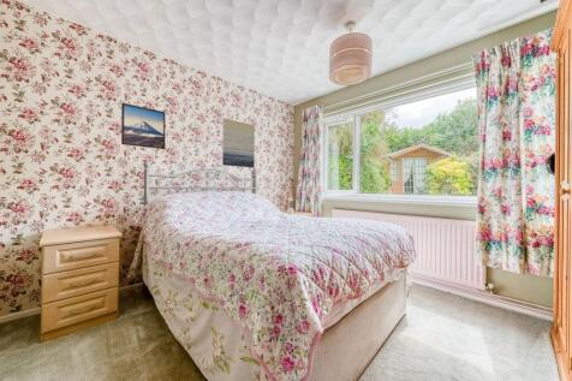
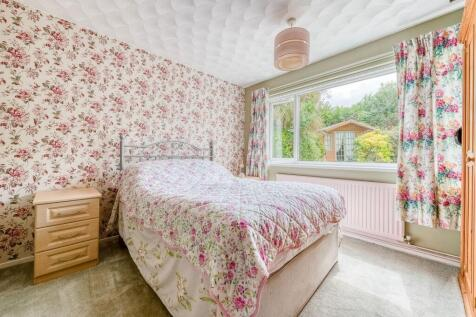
- wall art (239, 144)
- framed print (144, 126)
